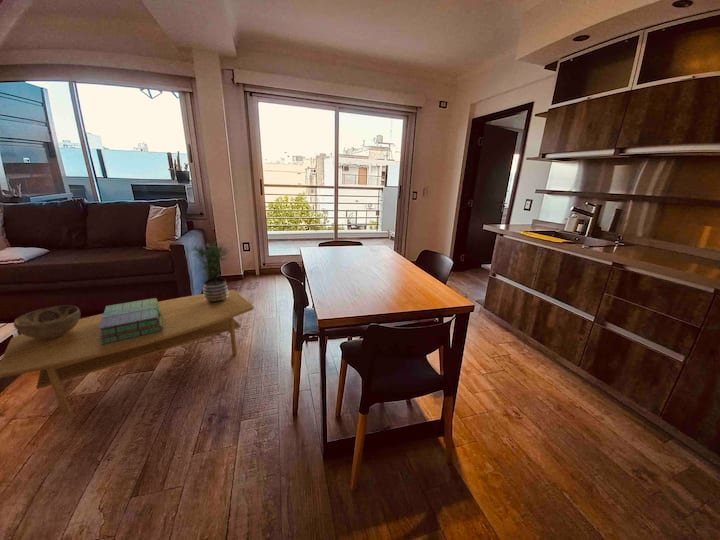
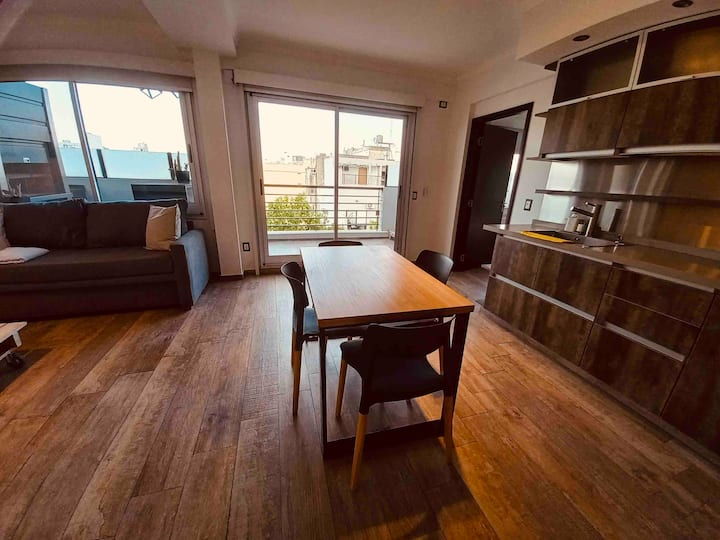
- decorative bowl (50, 324)
- coffee table (154, 343)
- stack of books (132, 317)
- potted plant (213, 271)
